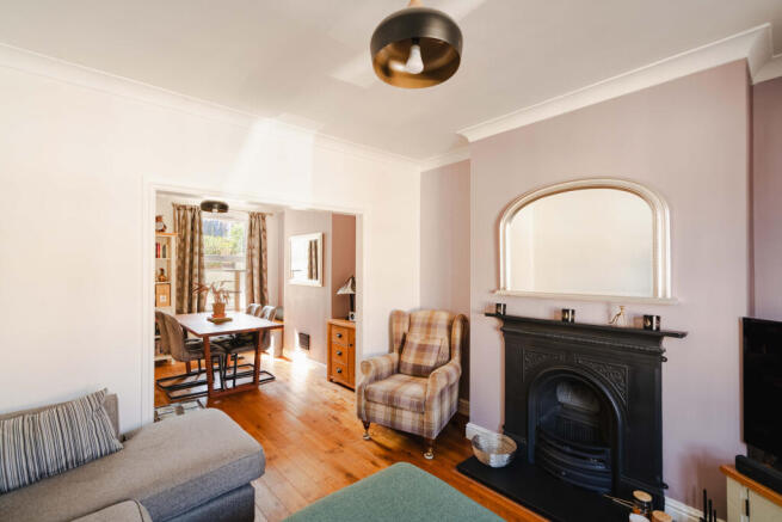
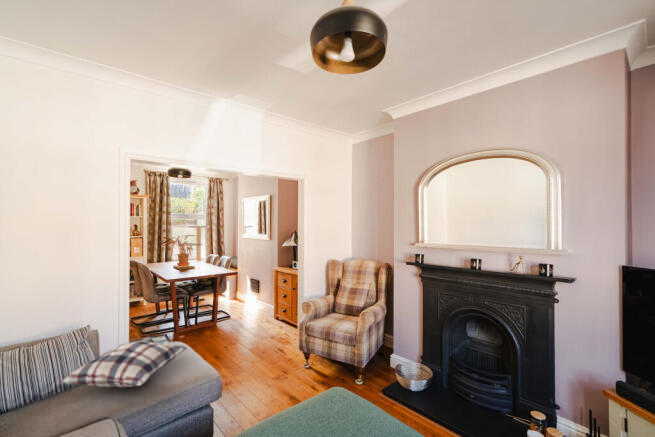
+ cushion (130, 362)
